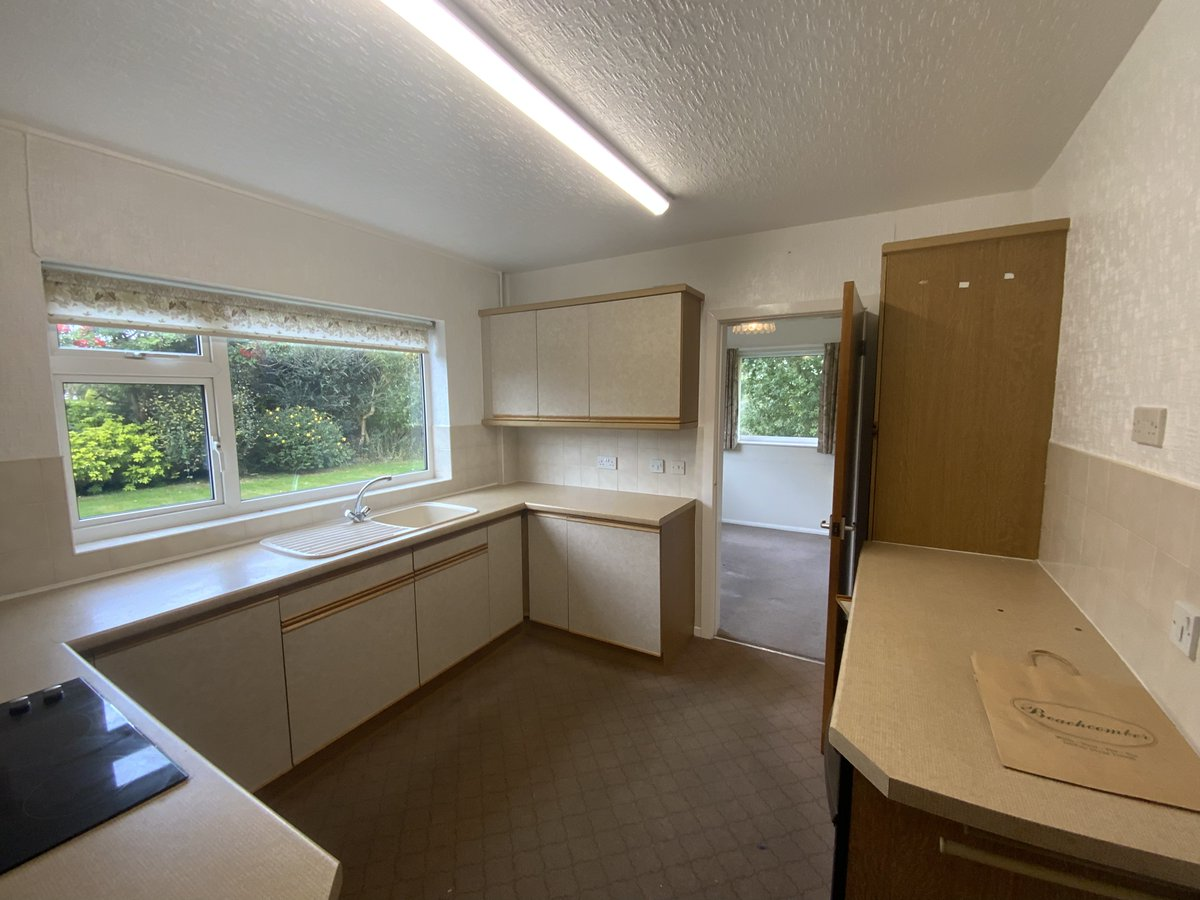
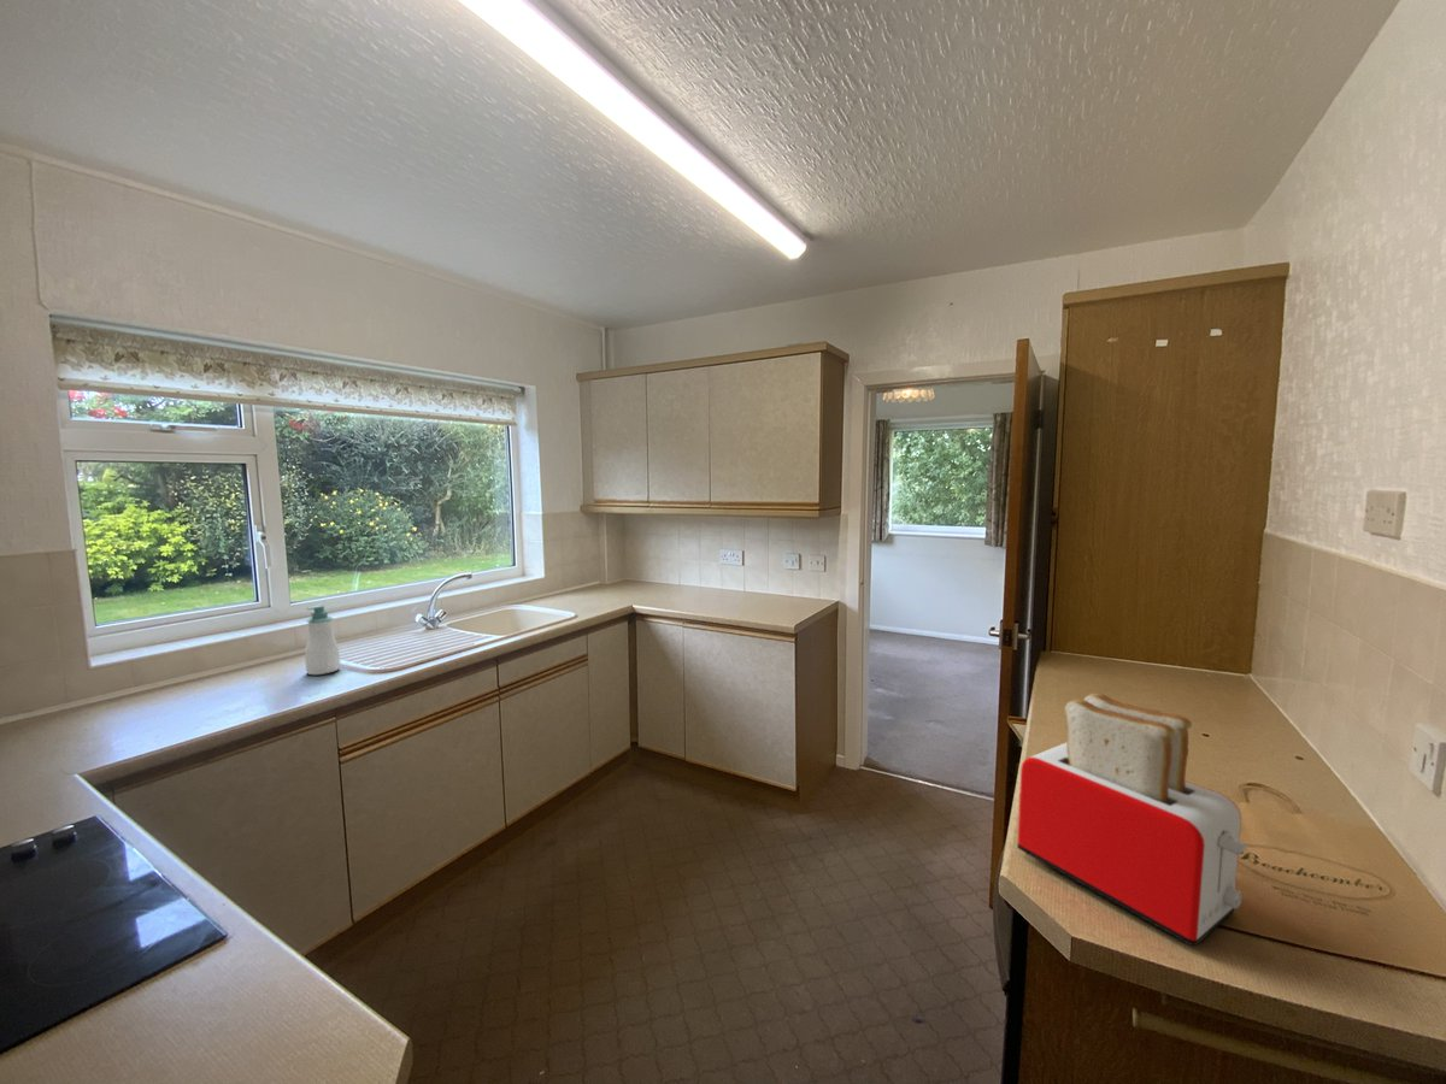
+ soap bottle (321, 638)
+ toaster (1129, 799)
